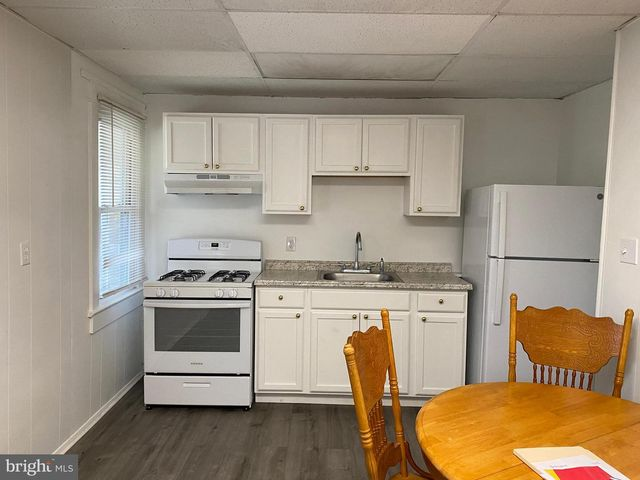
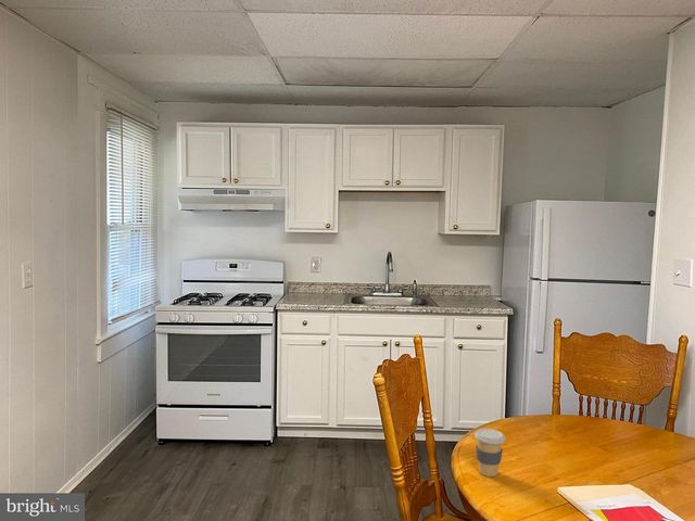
+ coffee cup (489, 453)
